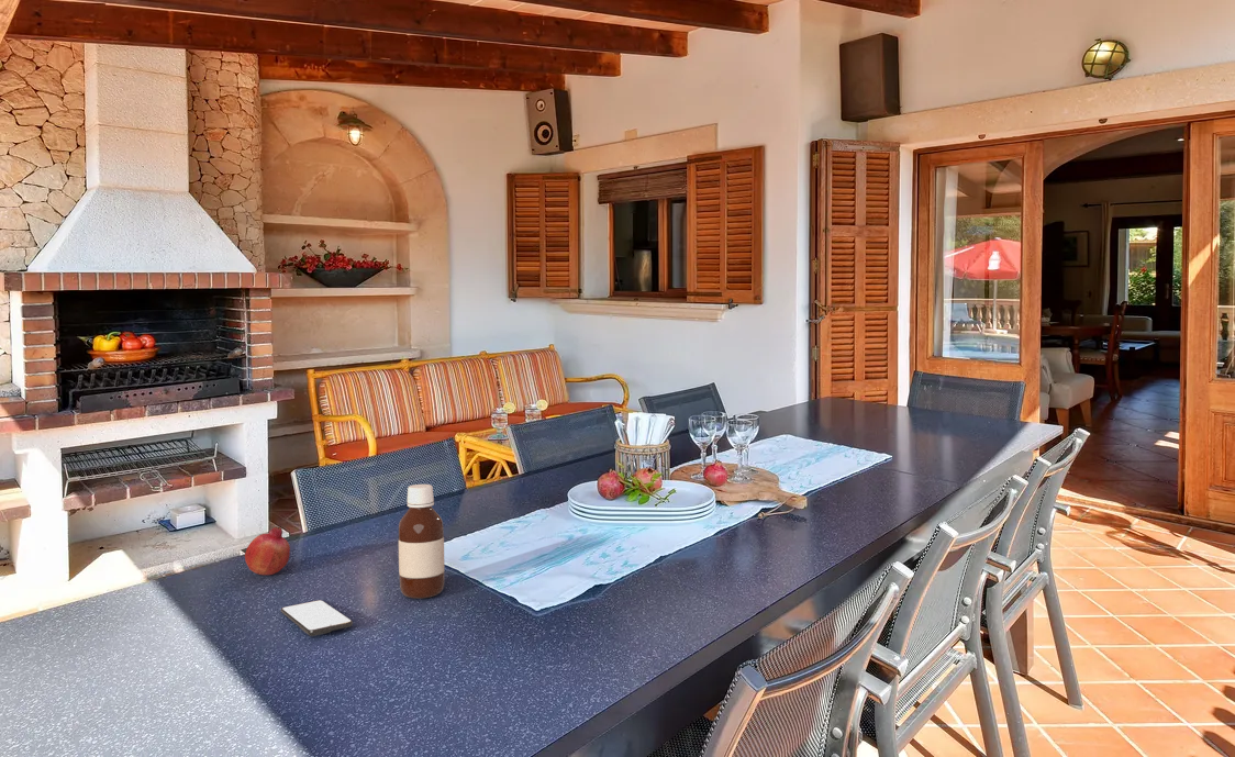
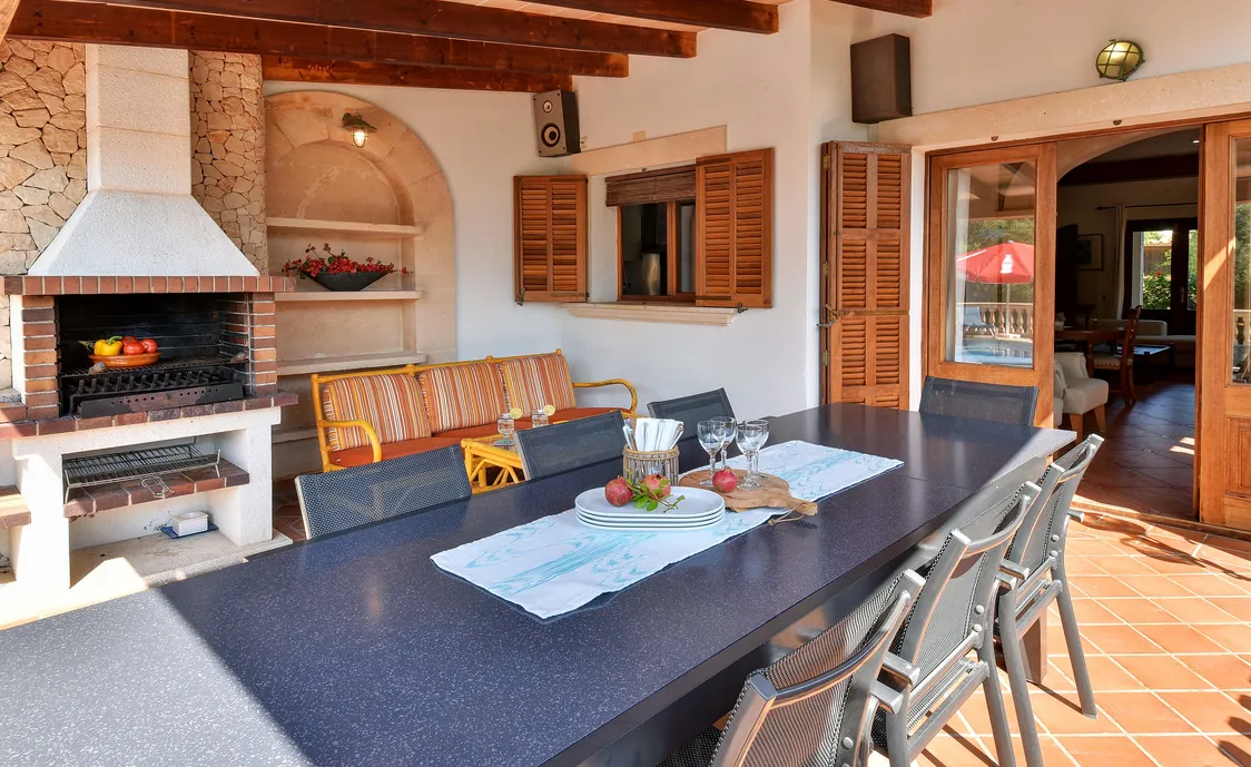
- bottle (421, 539)
- fruit (267, 550)
- smartphone (315, 616)
